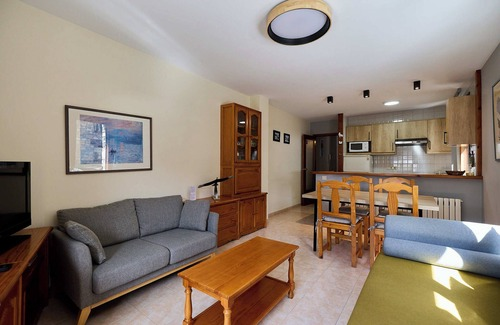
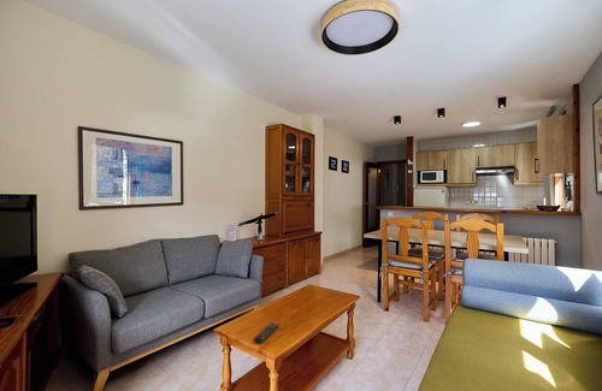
+ remote control (267, 331)
